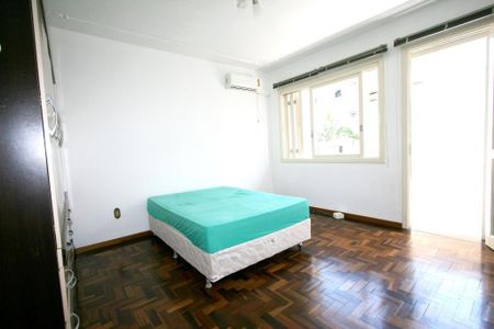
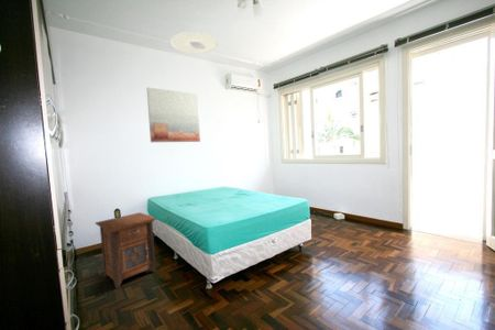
+ wall art (175, 117)
+ nightstand (128, 246)
+ ceiling light (194, 41)
